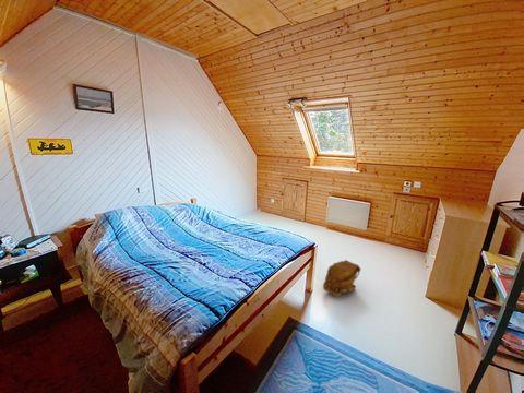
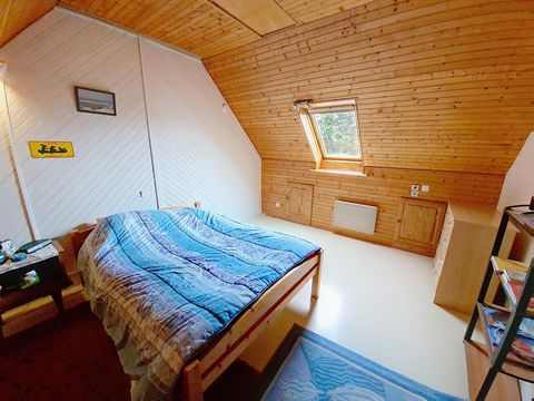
- backpack (340, 278)
